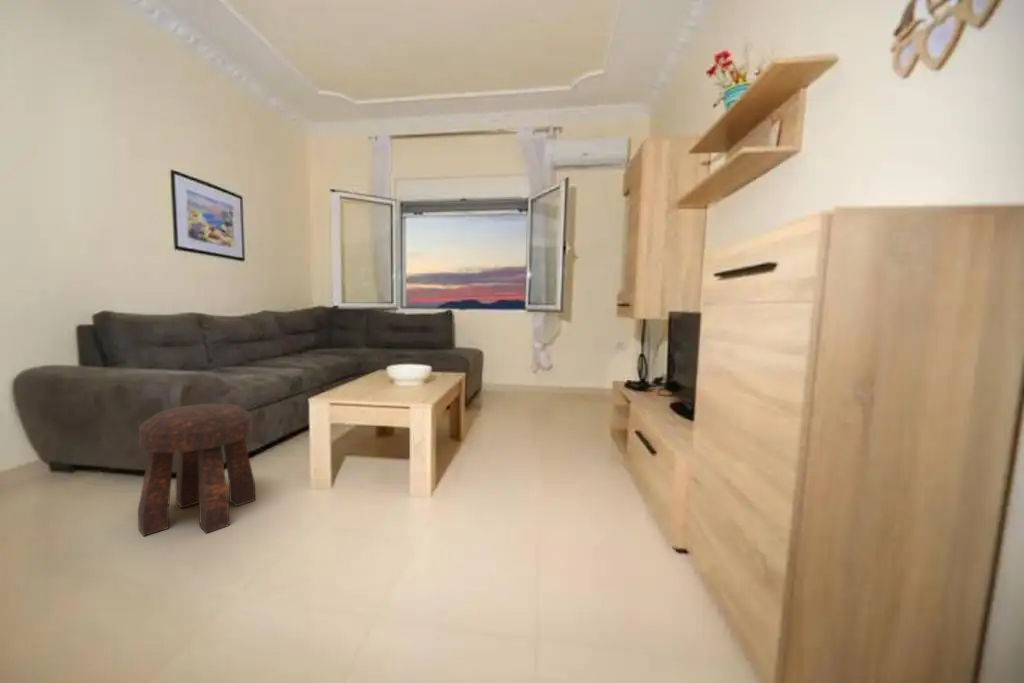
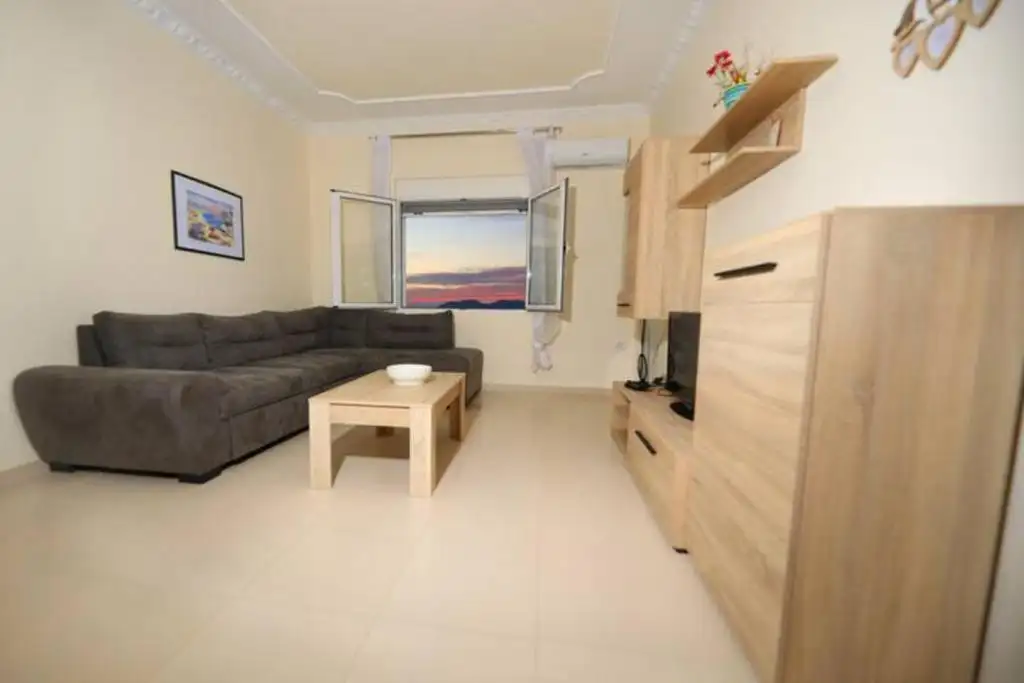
- stool (200, 462)
